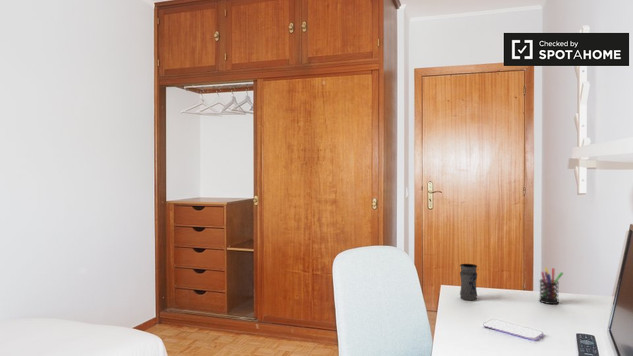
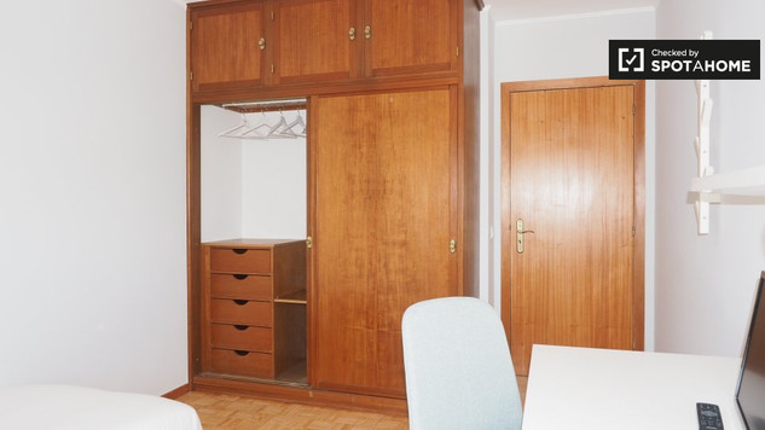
- smartphone (512, 329)
- pen holder (551, 284)
- jar (468, 281)
